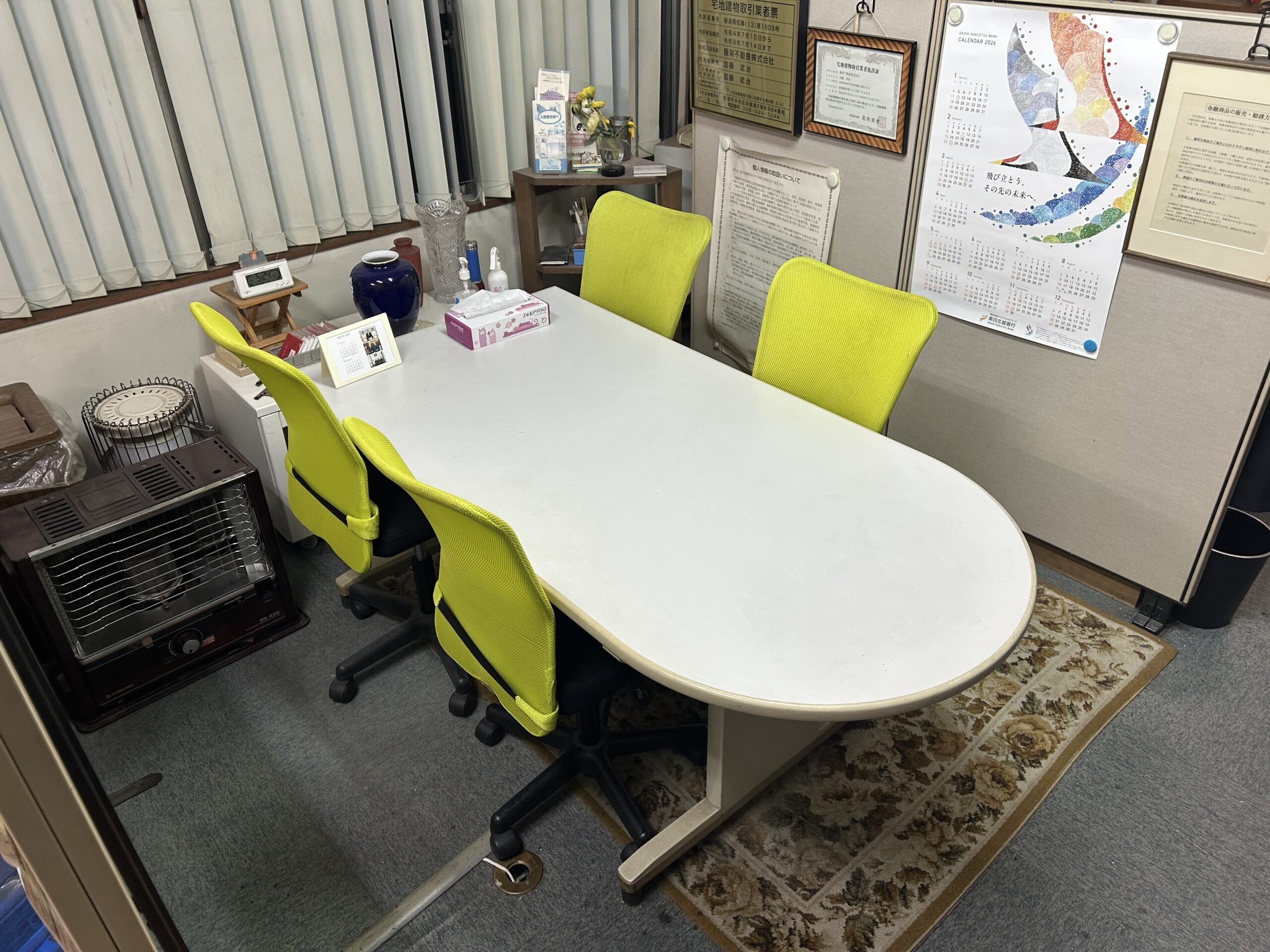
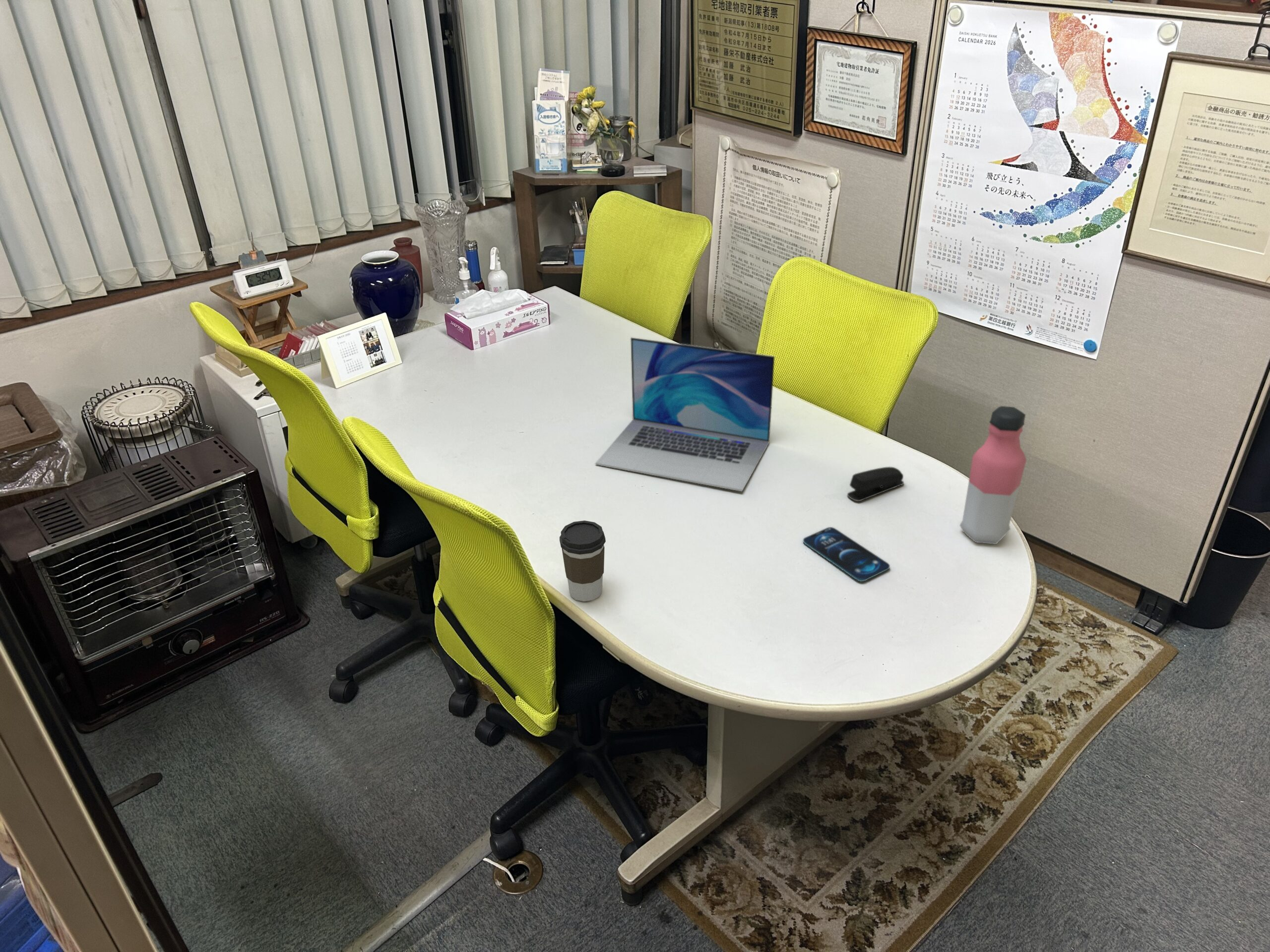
+ laptop (684, 411)
+ stapler (877, 479)
+ smartphone (845, 553)
+ coffee cup (584, 562)
+ water bottle (996, 475)
